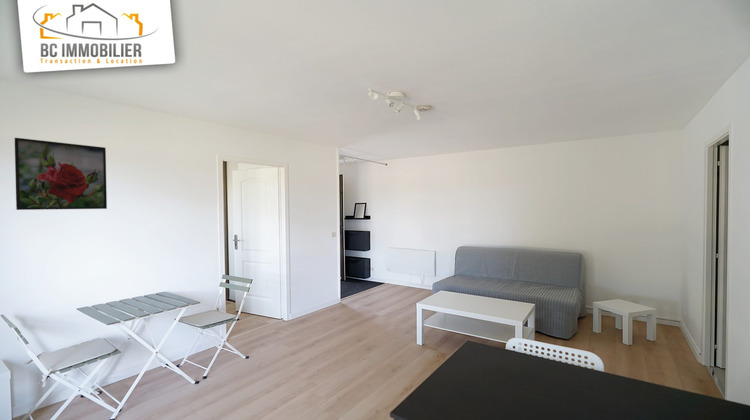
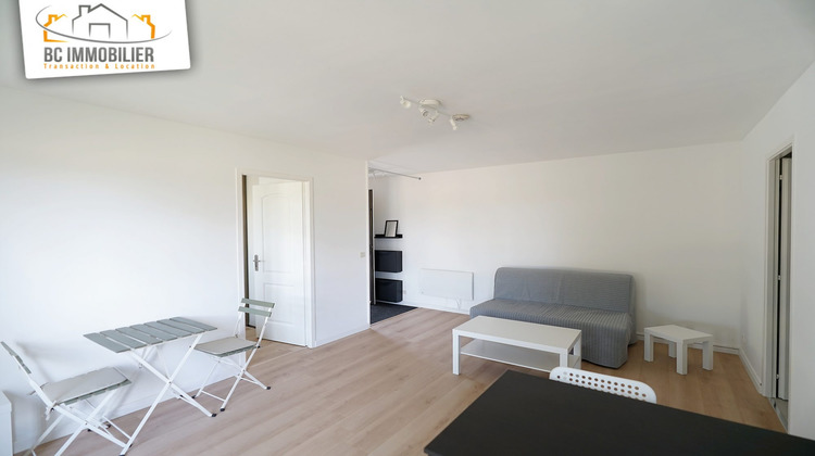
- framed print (64, 176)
